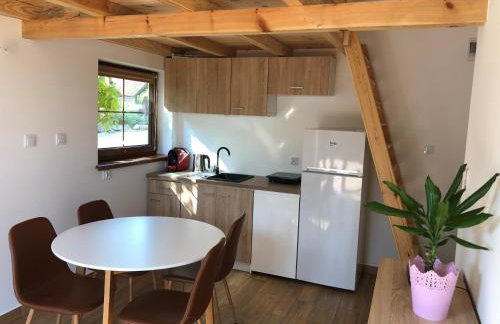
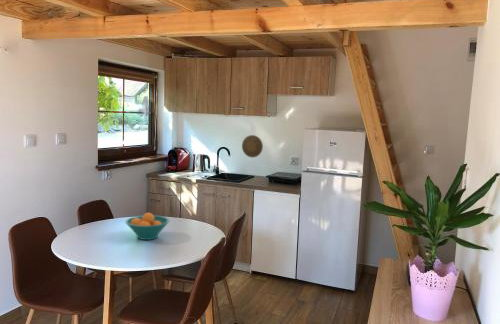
+ fruit bowl (147, 225)
+ decorative plate (251, 146)
